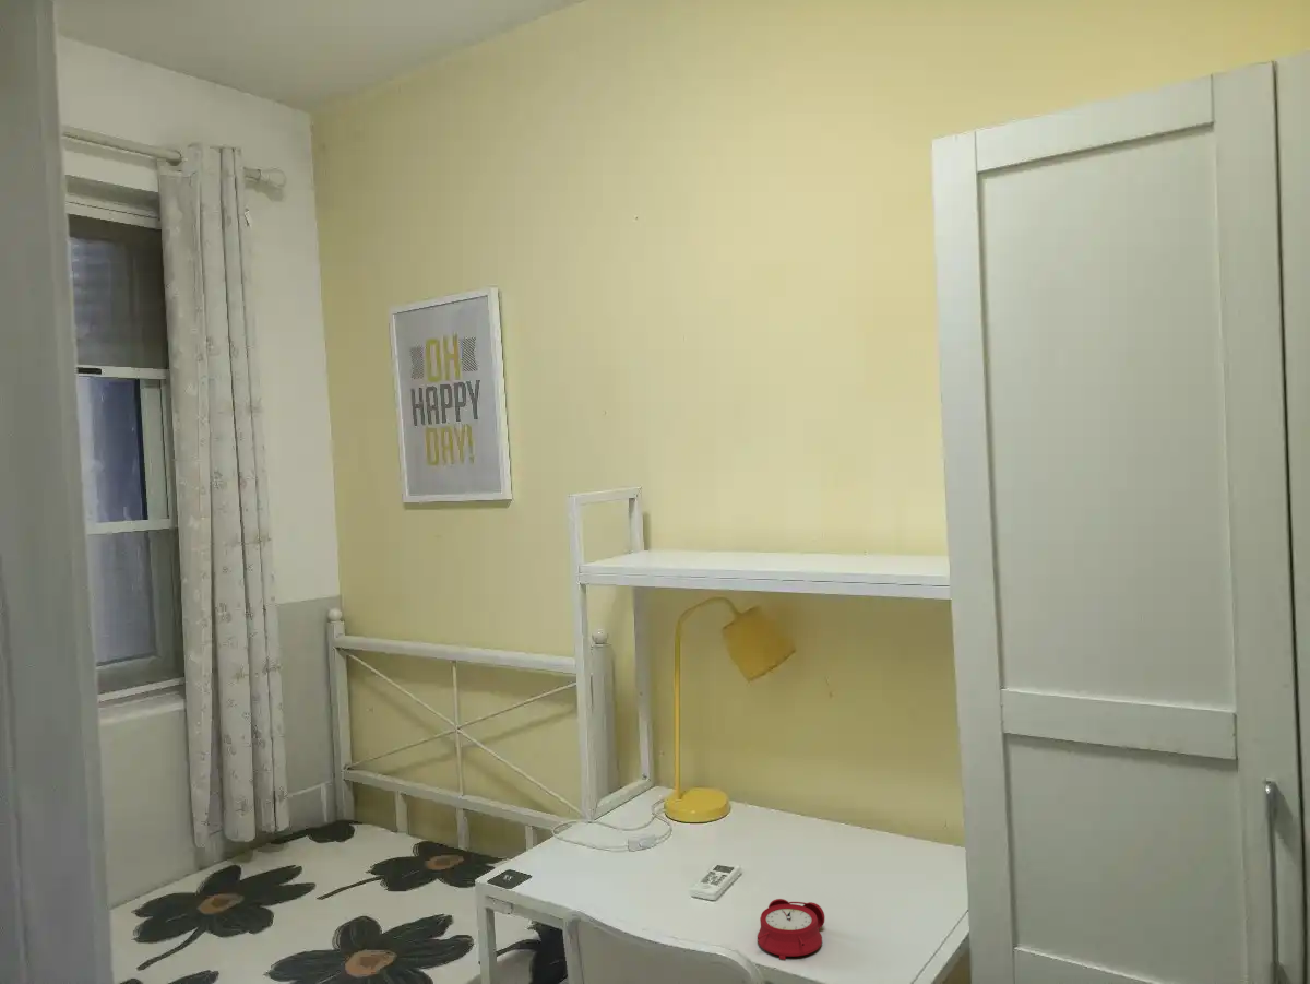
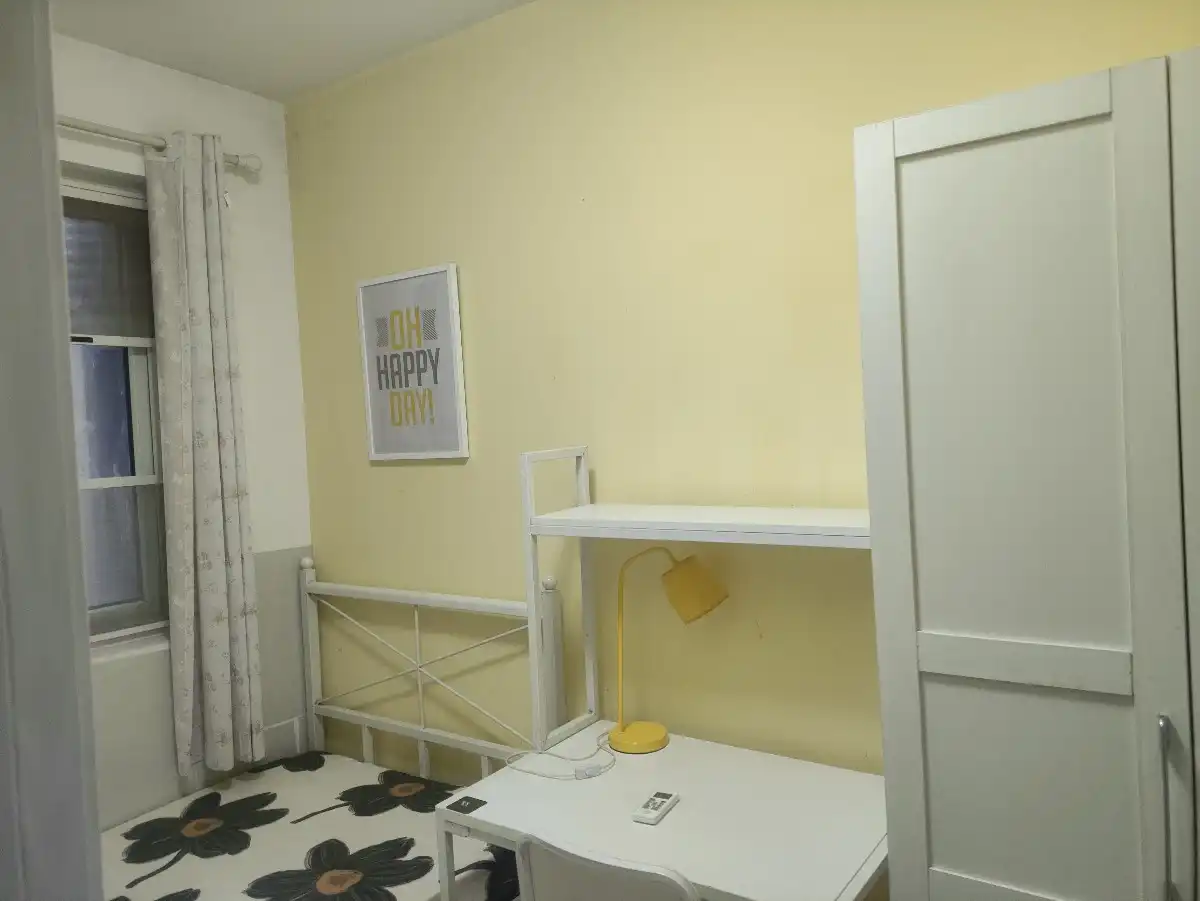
- alarm clock (790, 924)
